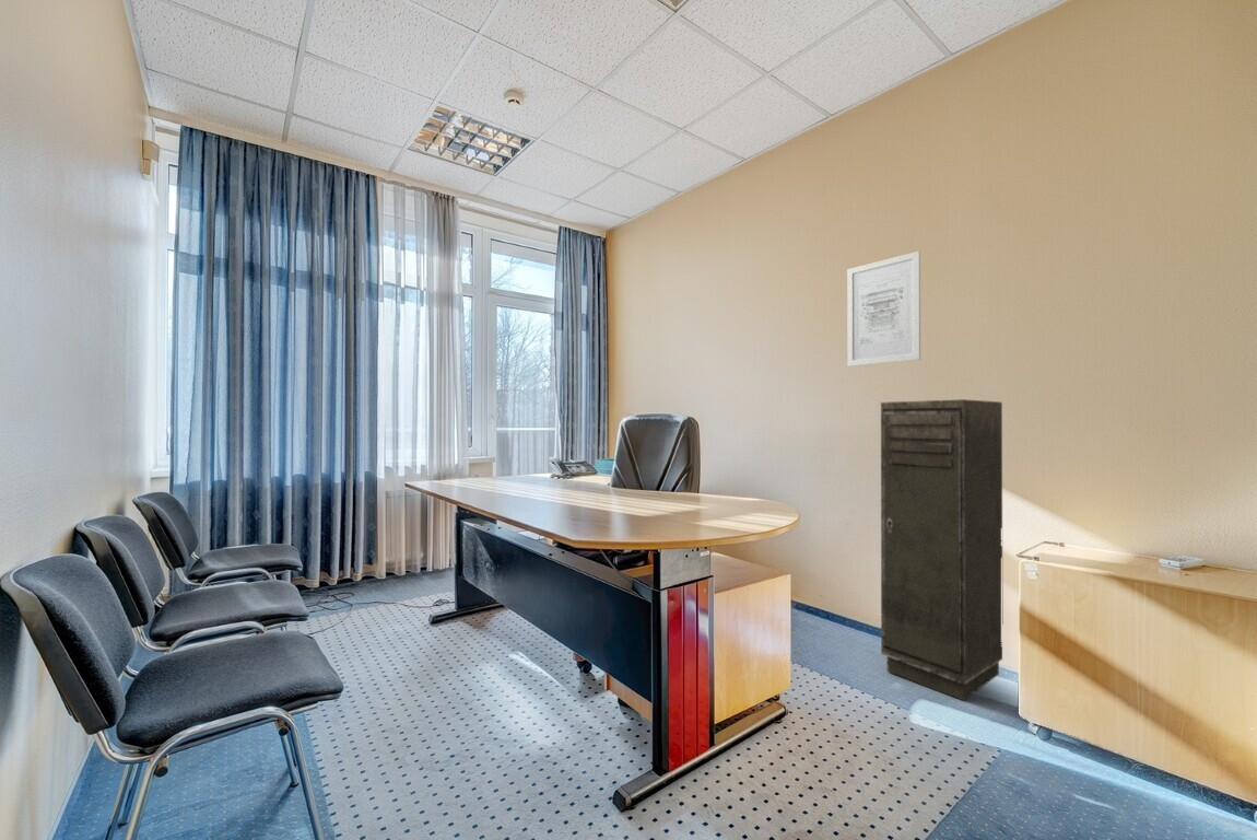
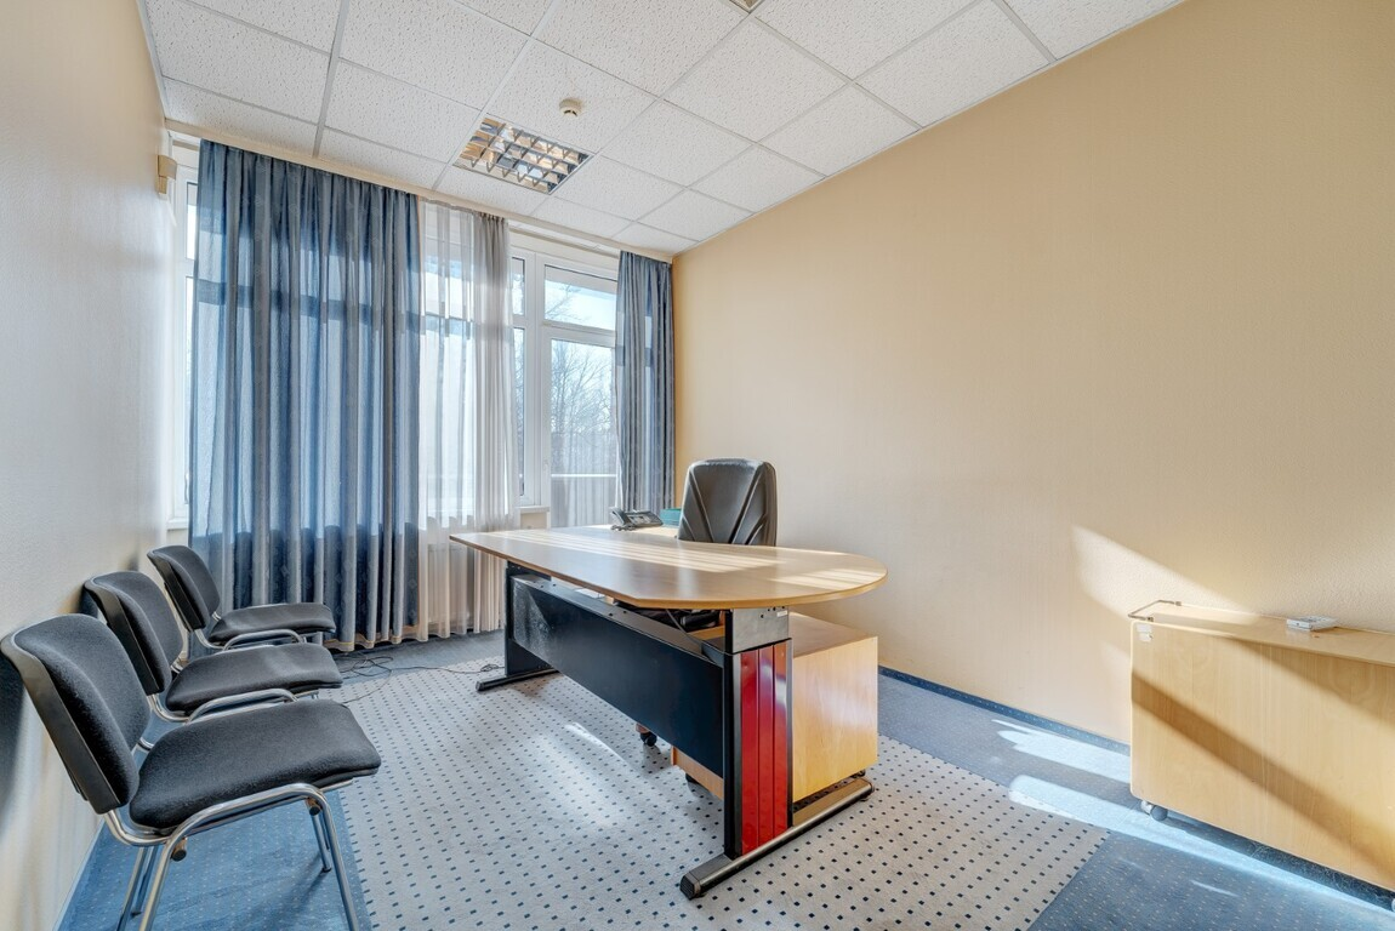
- wall art (881, 312)
- storage cabinet (940, 537)
